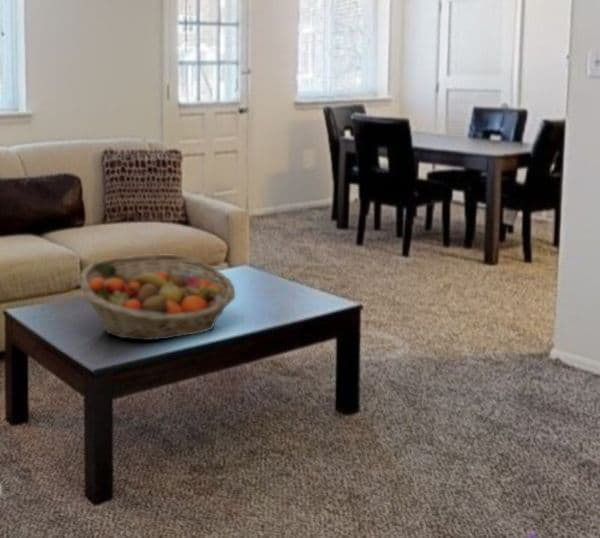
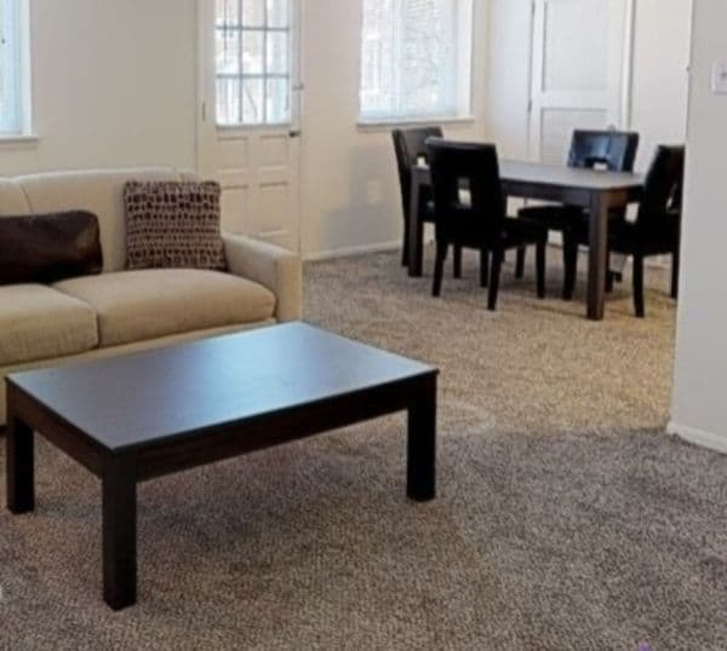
- fruit basket (158, 295)
